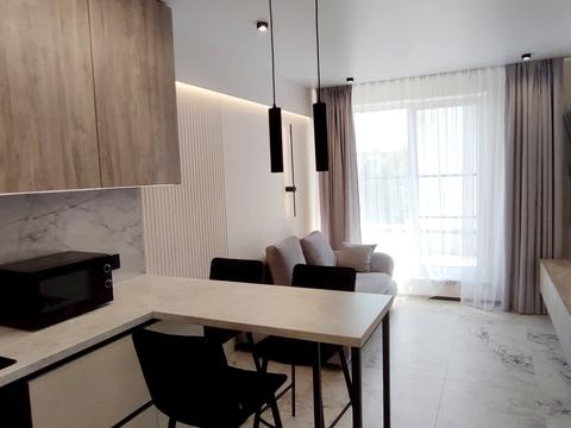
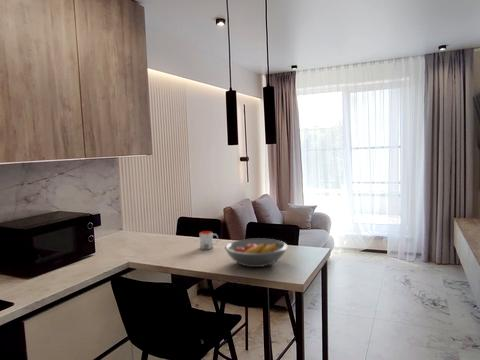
+ fruit bowl (256, 252)
+ mug (209, 239)
